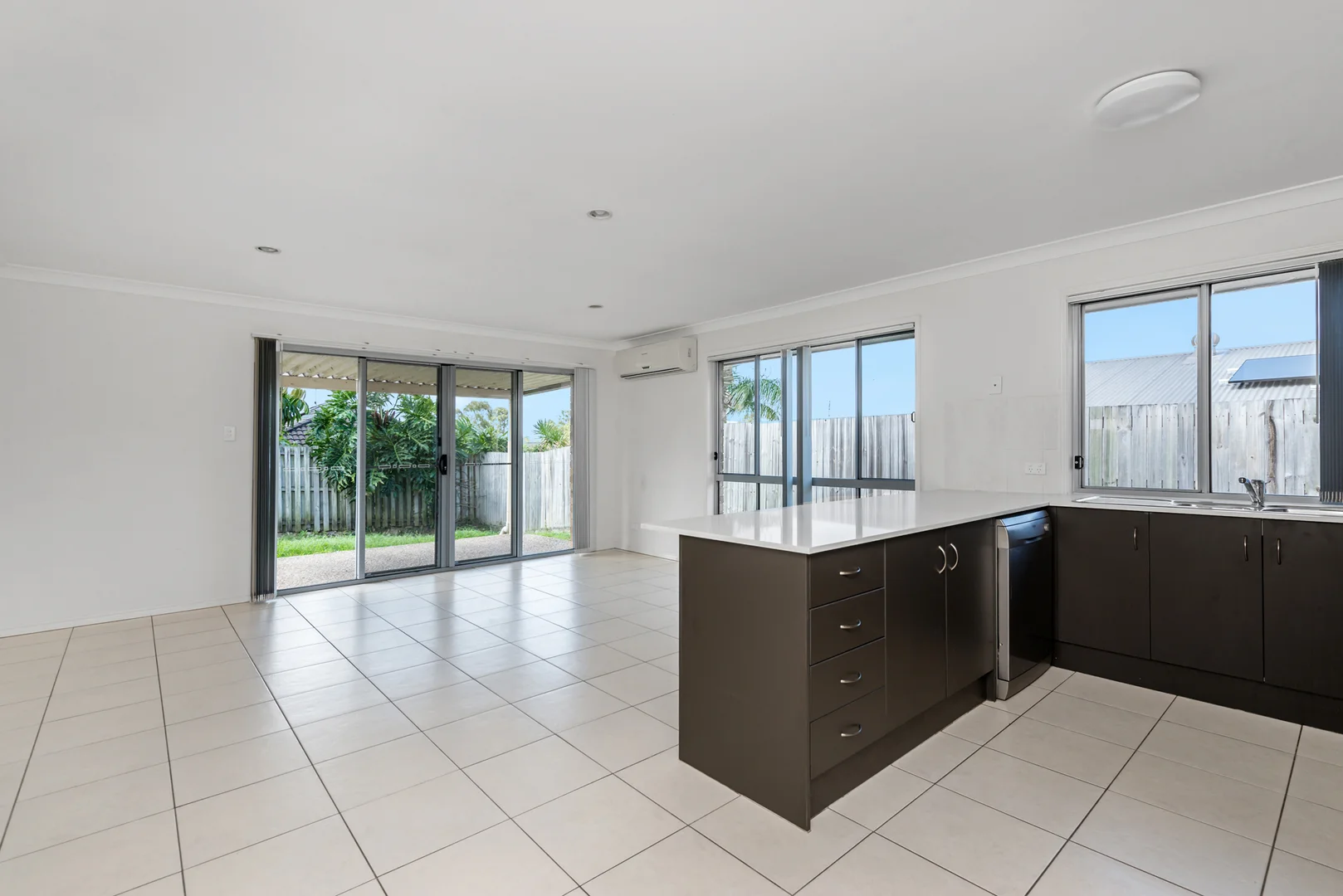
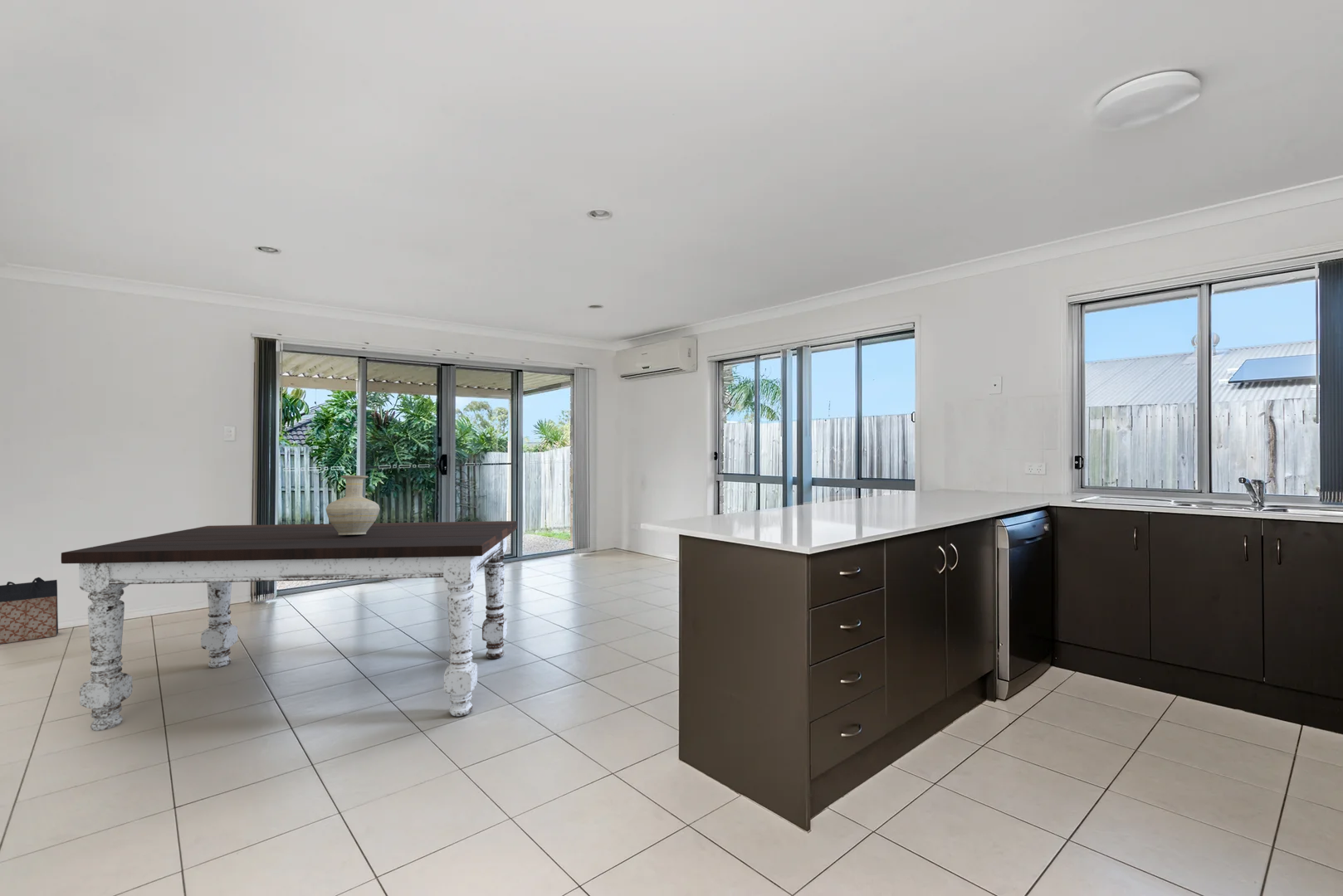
+ dining table (328, 579)
+ bag (25, 608)
+ vase (352, 506)
